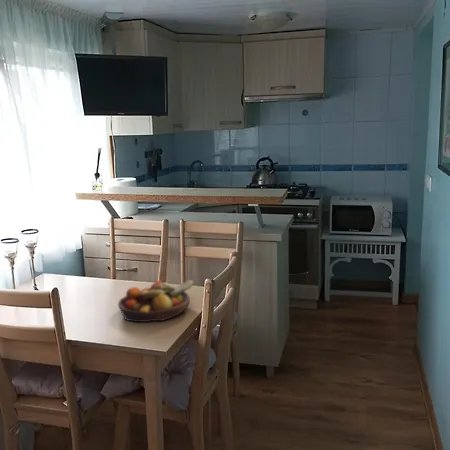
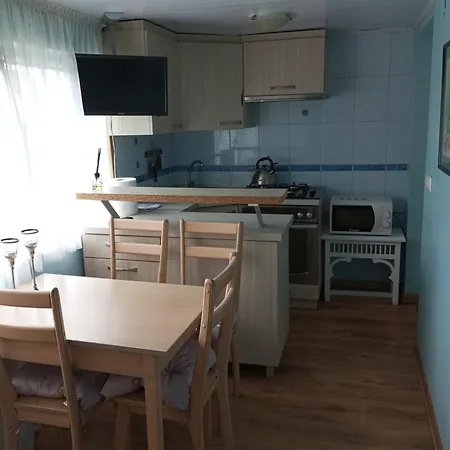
- fruit bowl (154, 296)
